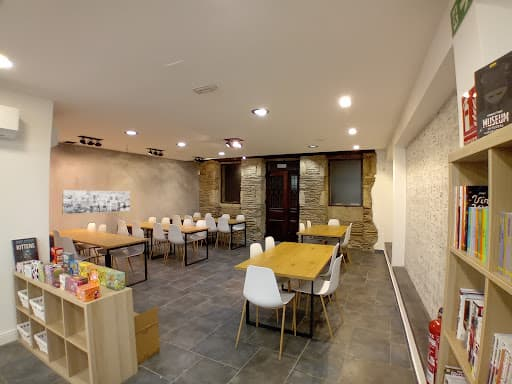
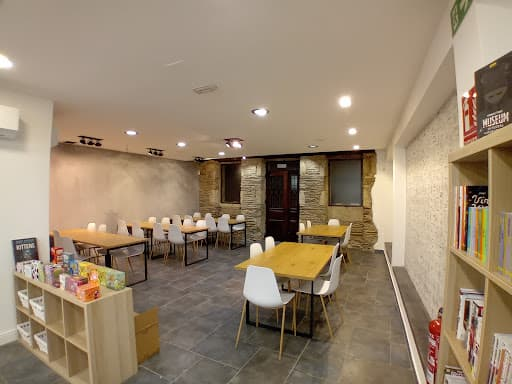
- wall art (99, 201)
